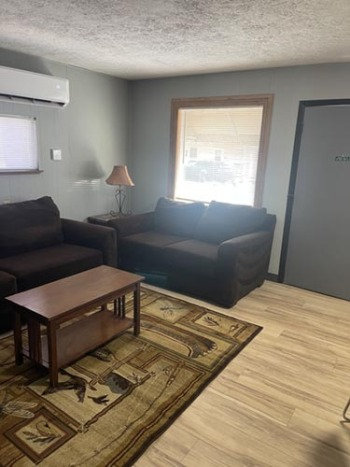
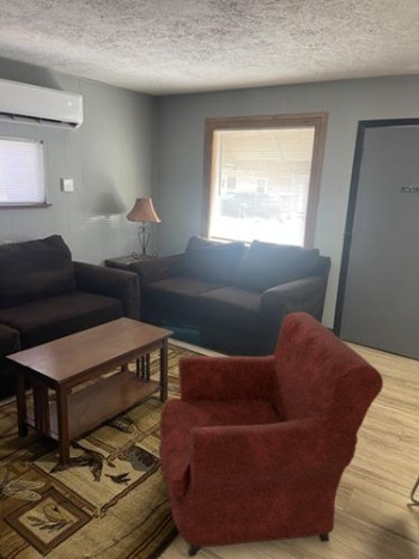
+ armchair (250, 415)
